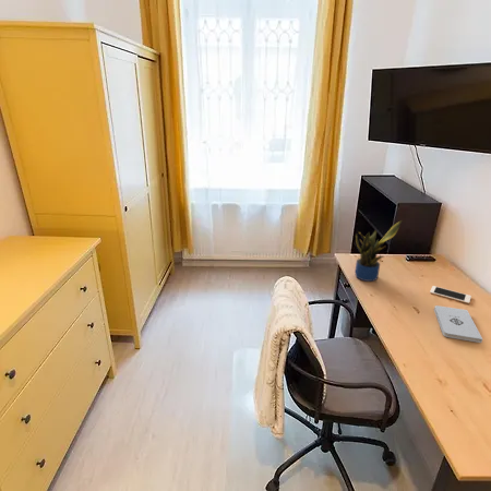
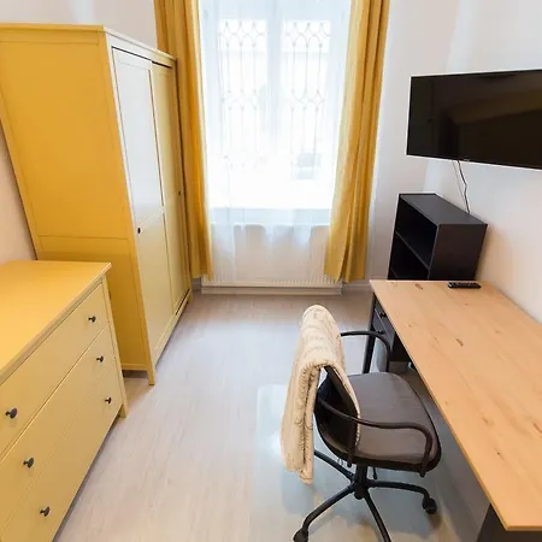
- notepad (456, 322)
- potted plant (374, 248)
- cell phone (450, 294)
